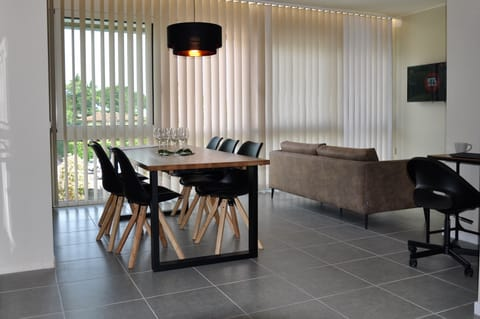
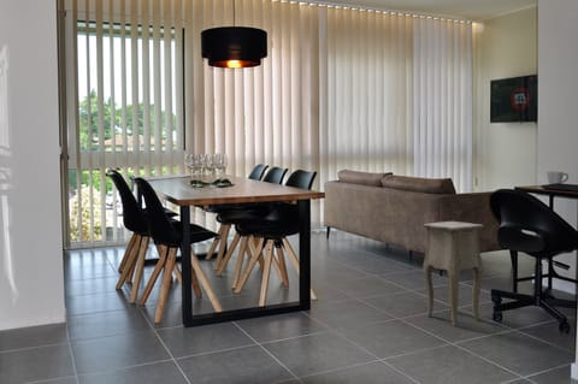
+ side table (453, 271)
